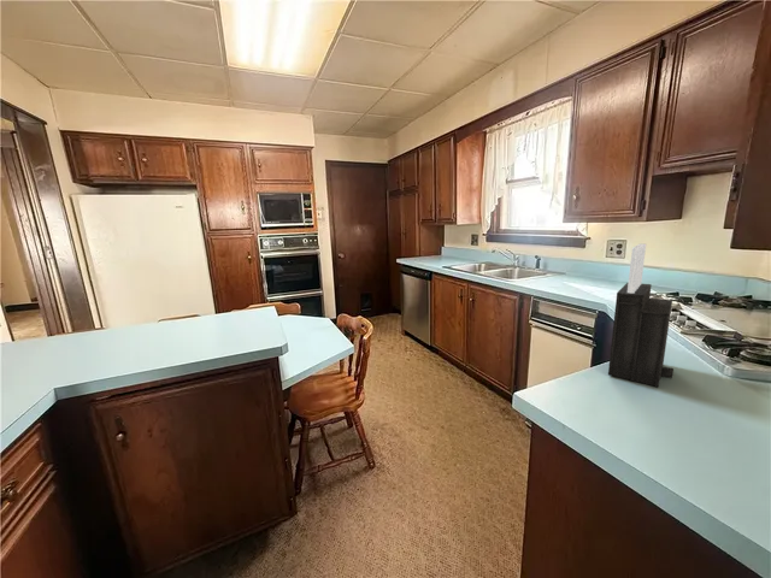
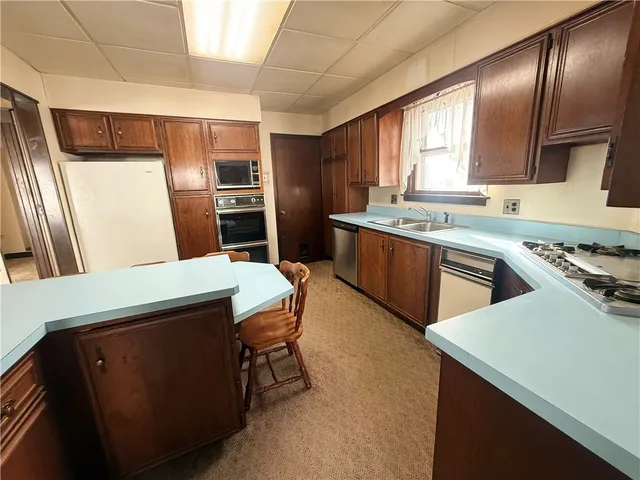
- knife block (649, 311)
